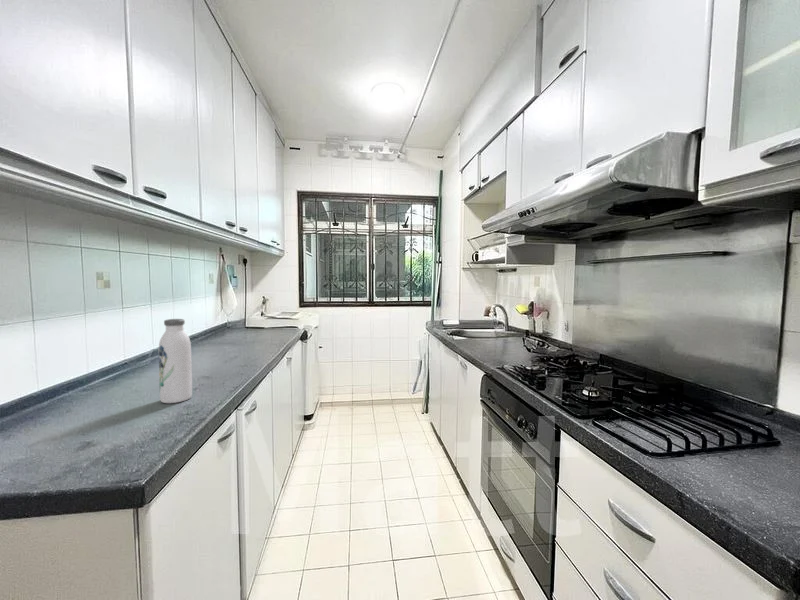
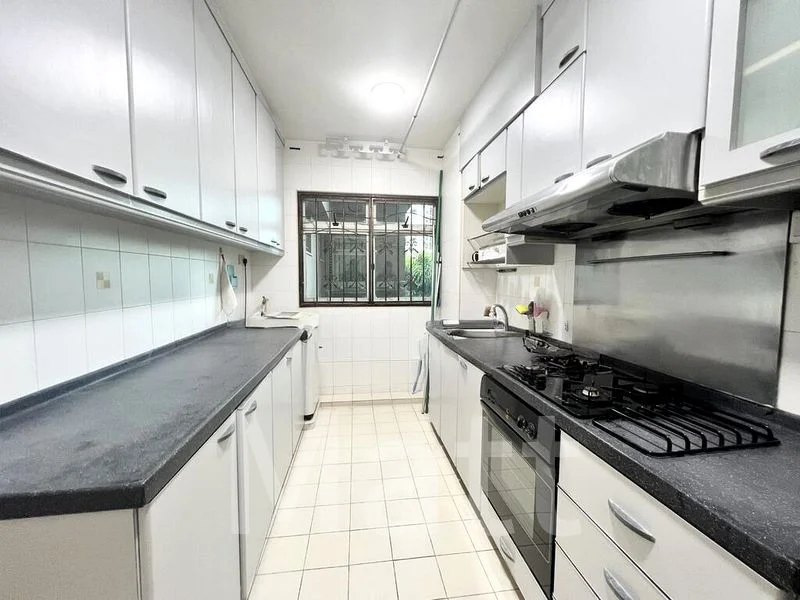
- water bottle (175, 359)
